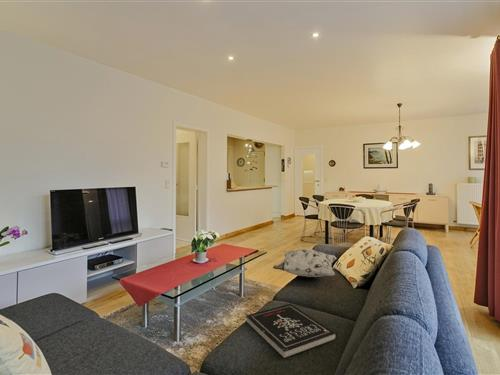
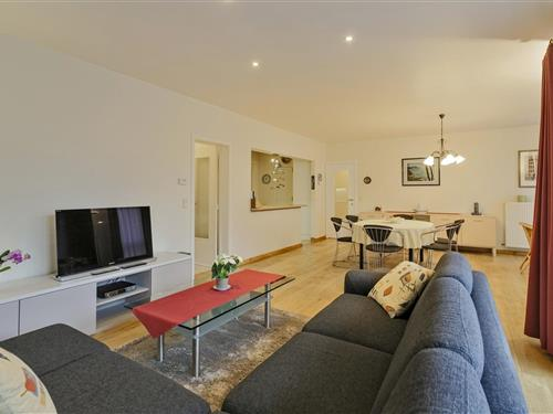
- decorative pillow (306, 262)
- book (288, 326)
